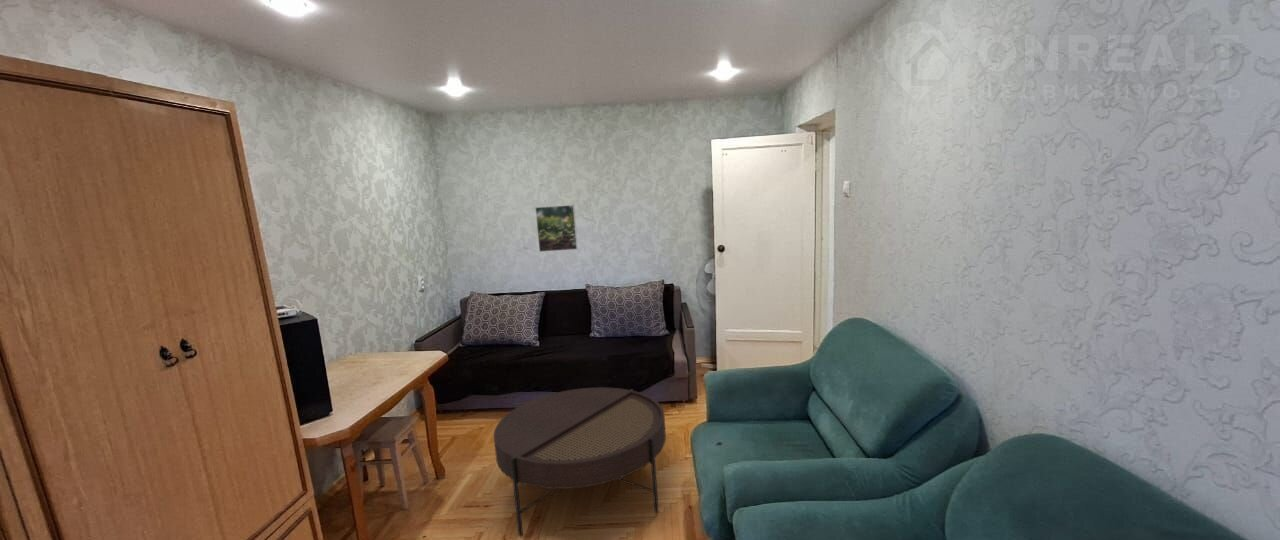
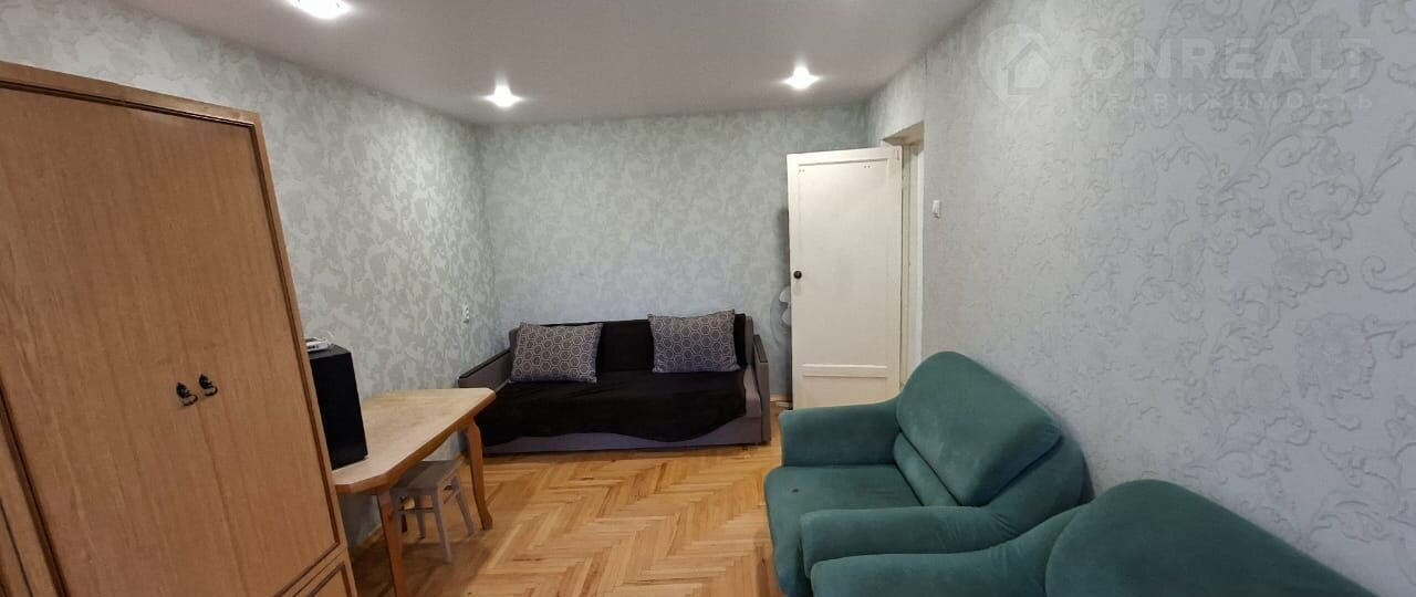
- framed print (556, 228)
- coffee table (583, 452)
